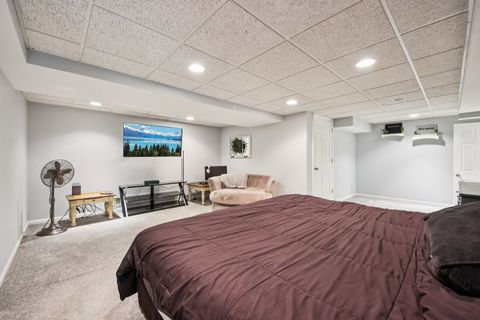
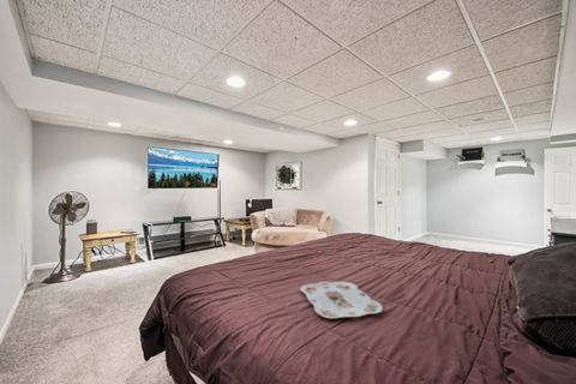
+ serving tray (337, 298)
